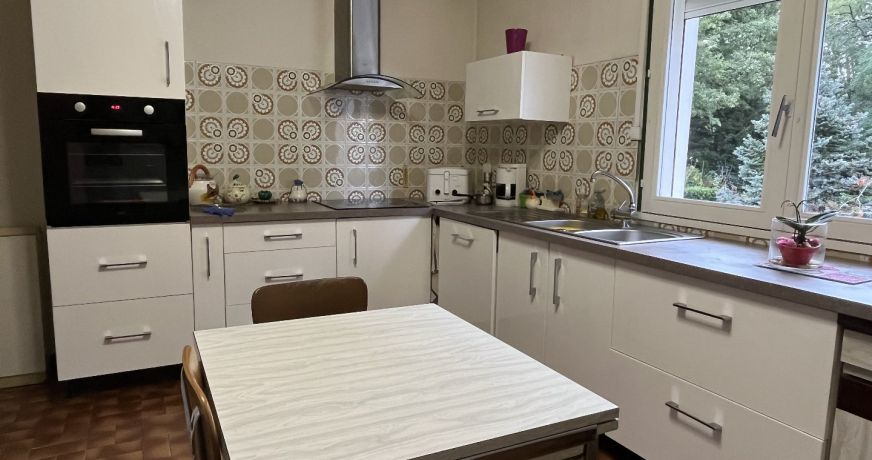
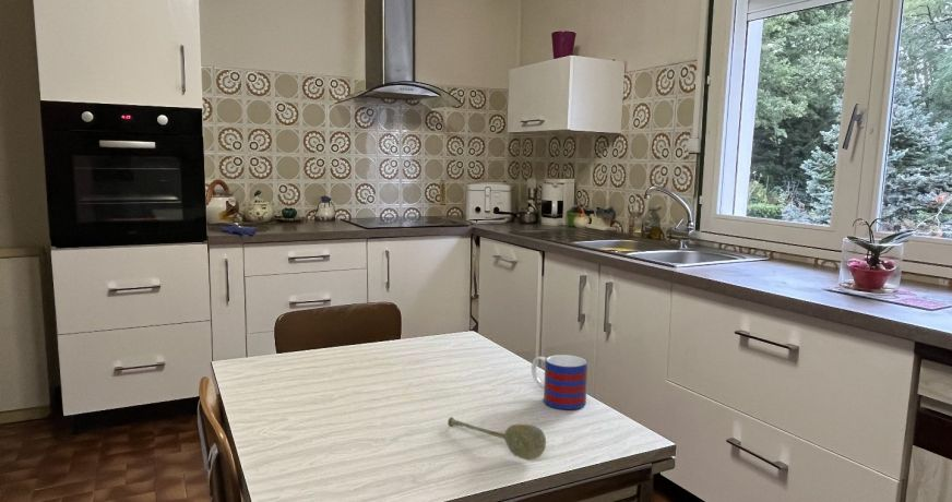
+ mug (557, 379)
+ soupspoon (492, 431)
